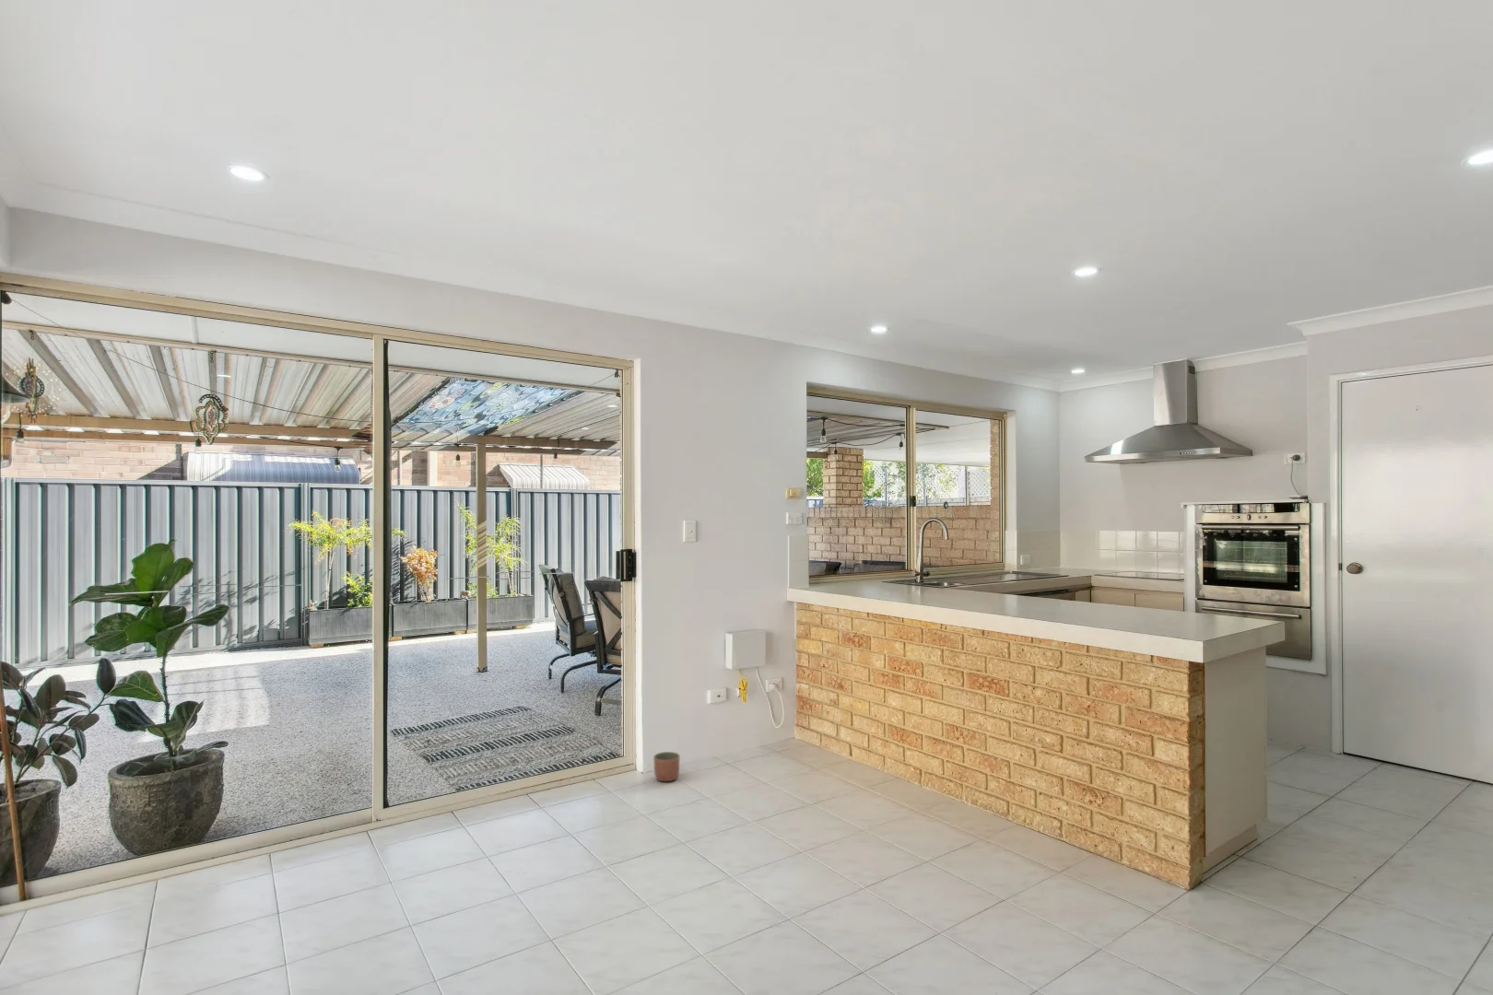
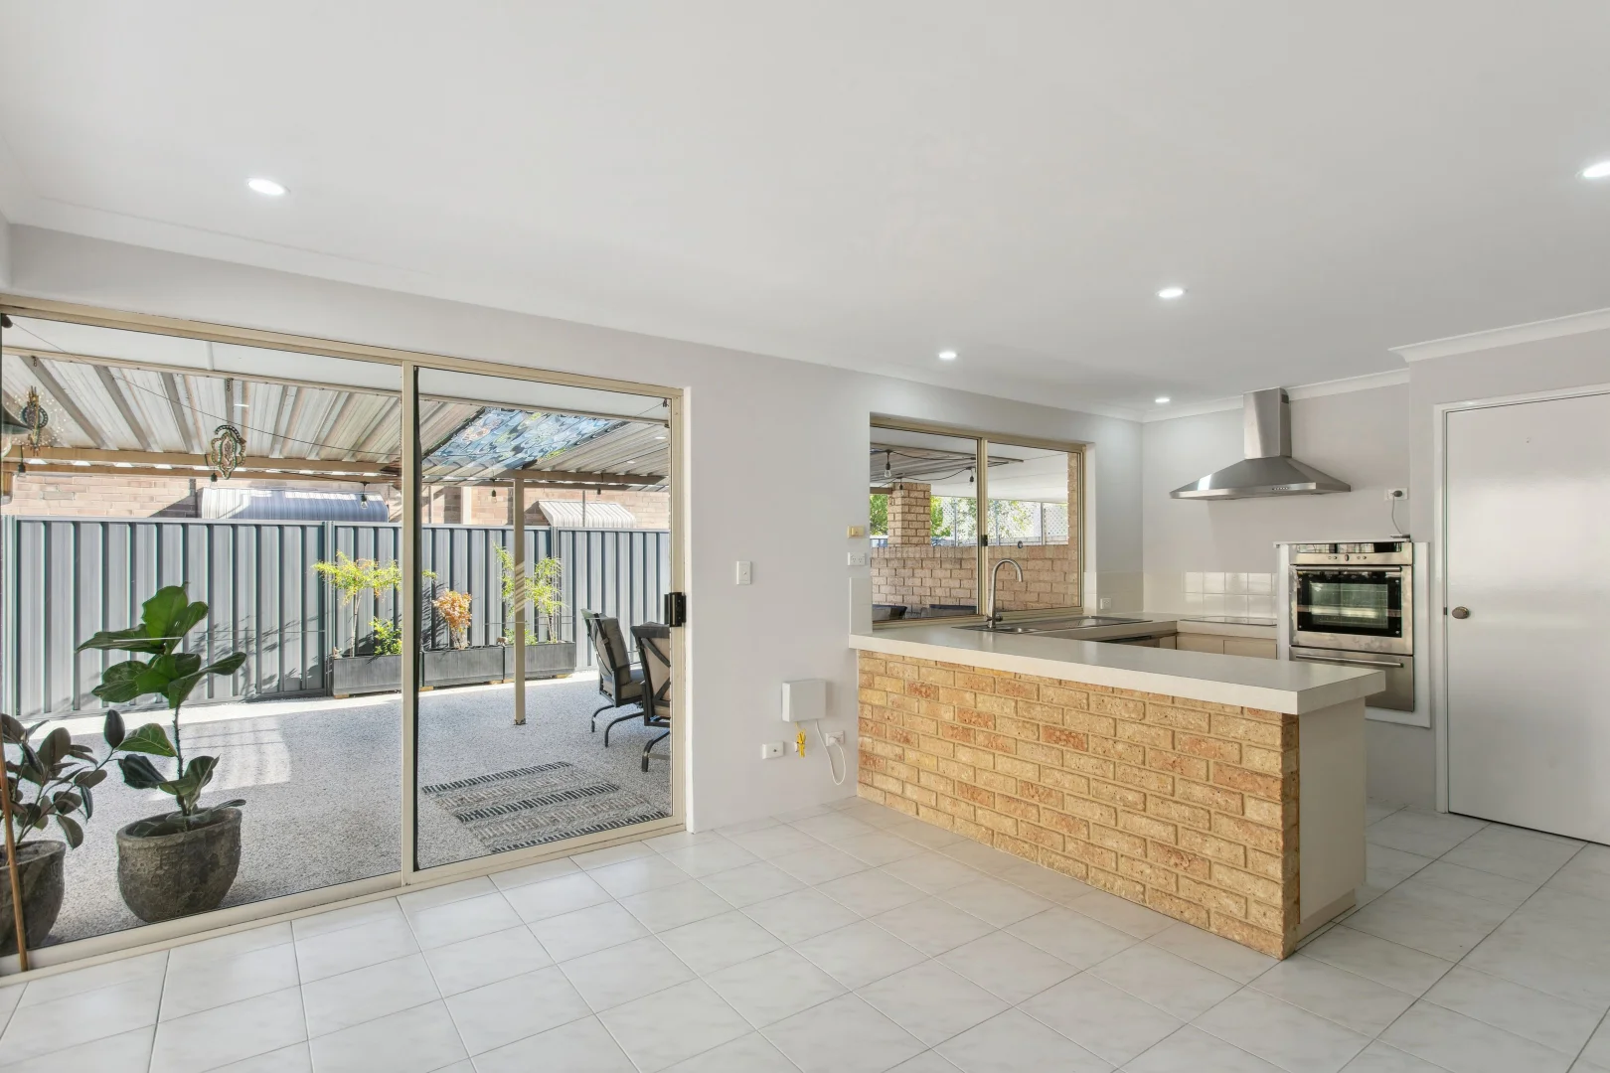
- planter (667, 766)
